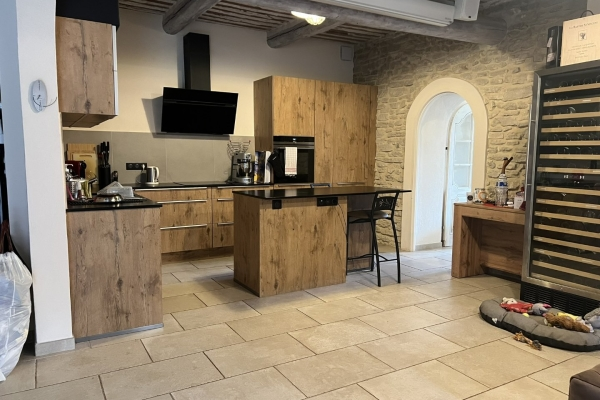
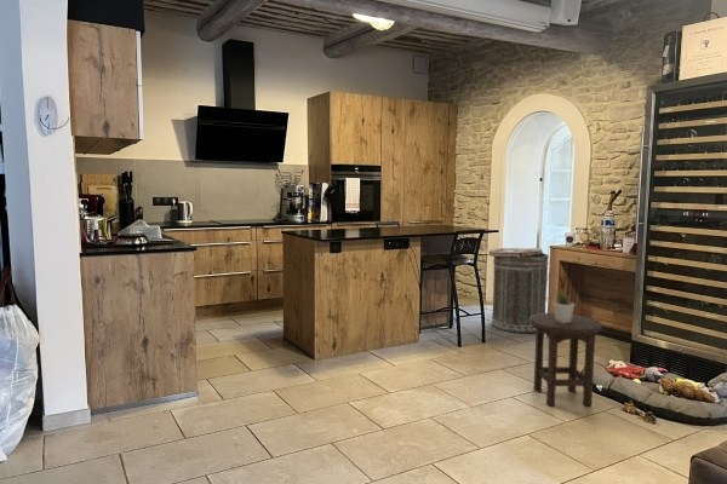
+ potted plant (563, 305)
+ trash can lid (516, 287)
+ stool (556, 359)
